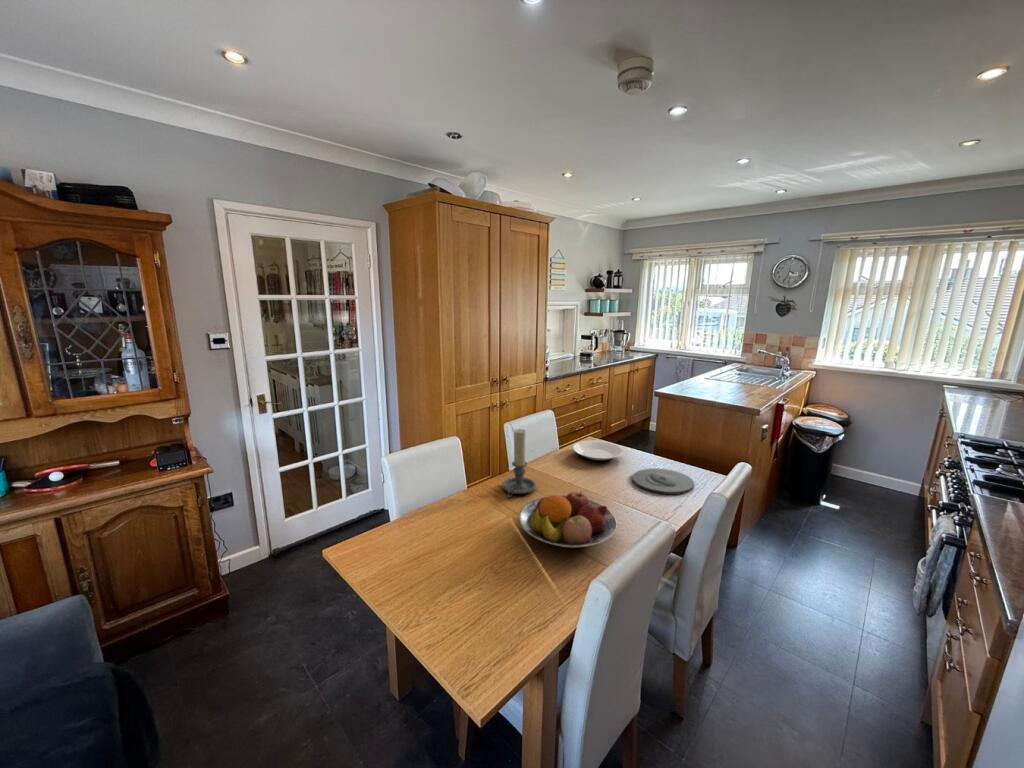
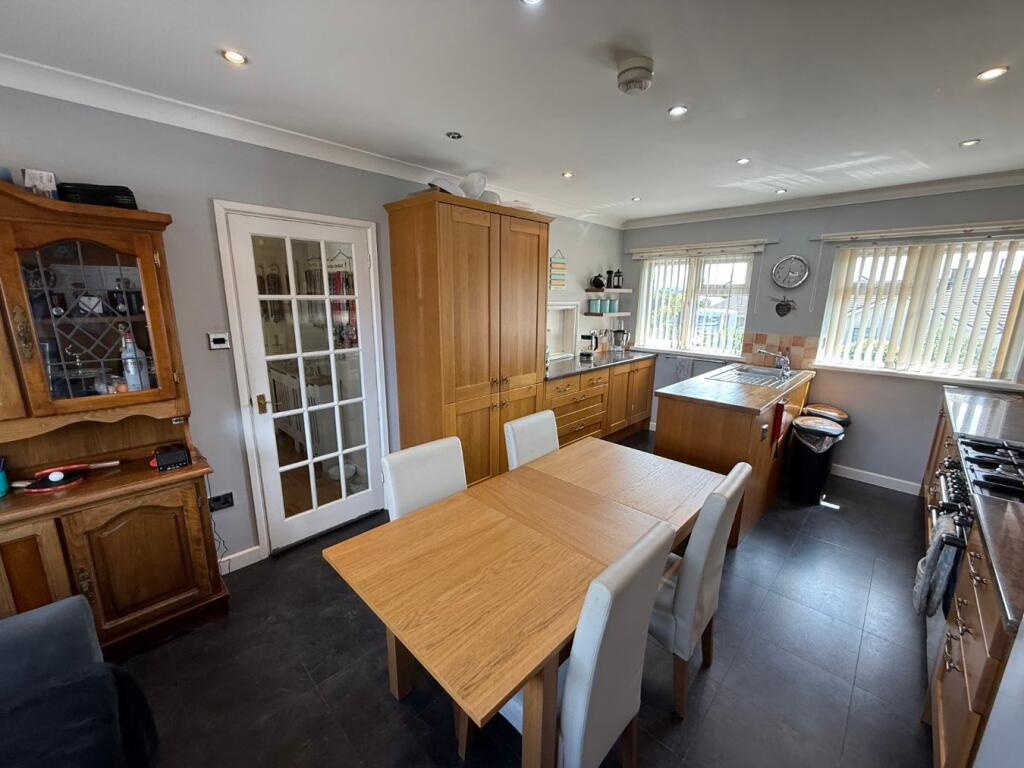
- plate (662, 478)
- plate (597, 452)
- candle holder (517, 461)
- fruit bowl (567, 514)
